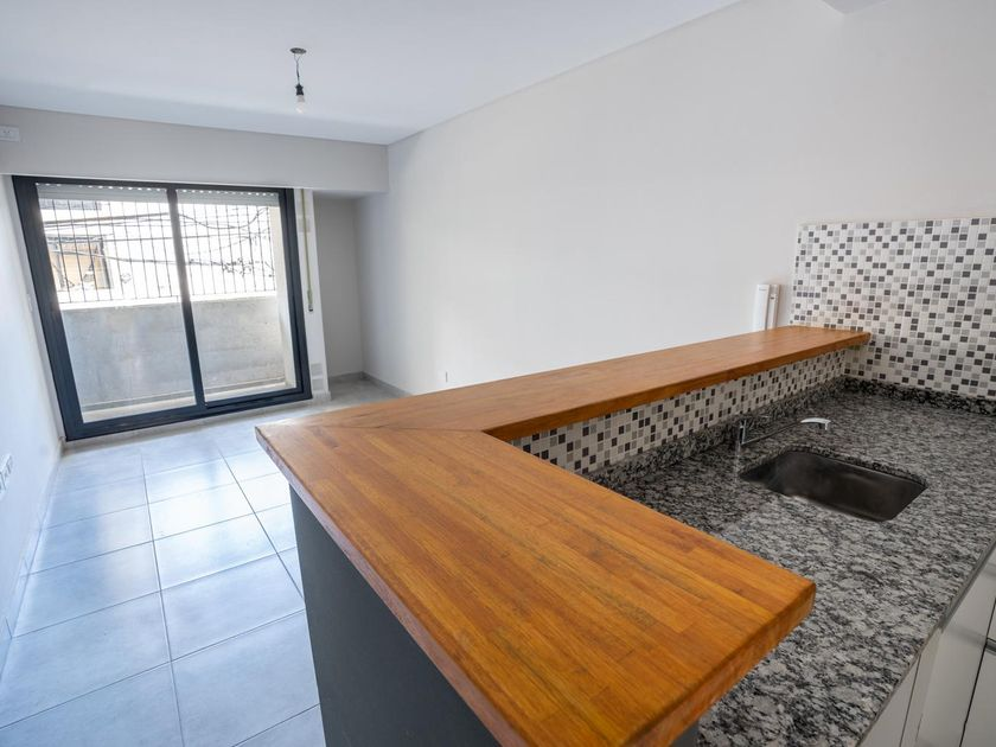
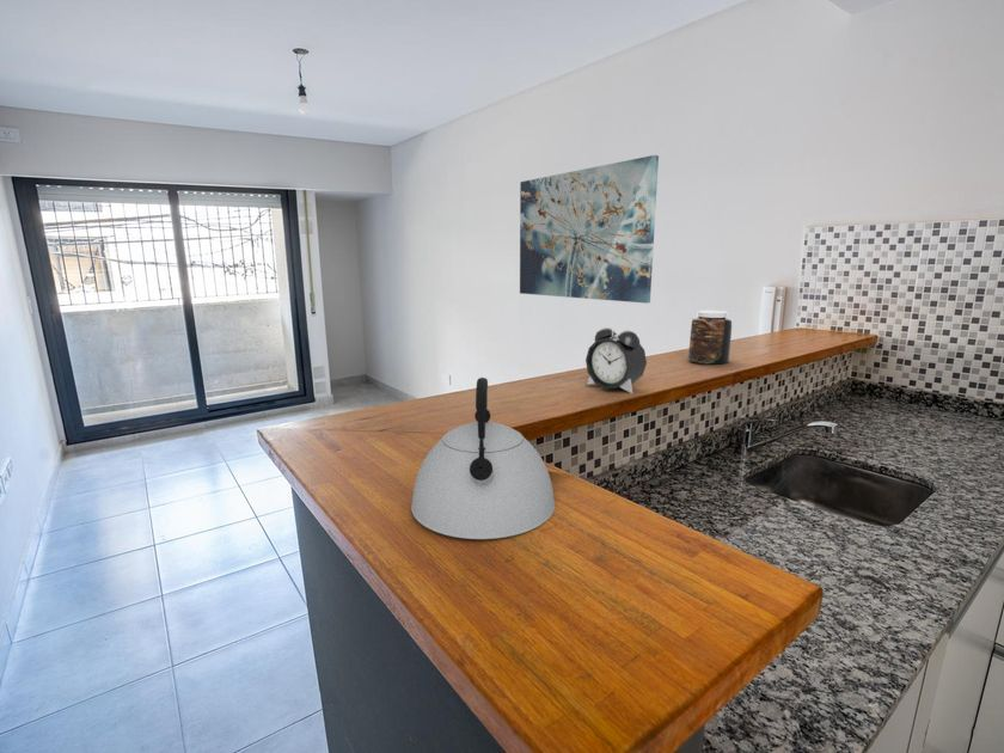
+ jar (710, 336)
+ wall art (577, 235)
+ kettle (483, 445)
+ alarm clock (614, 359)
